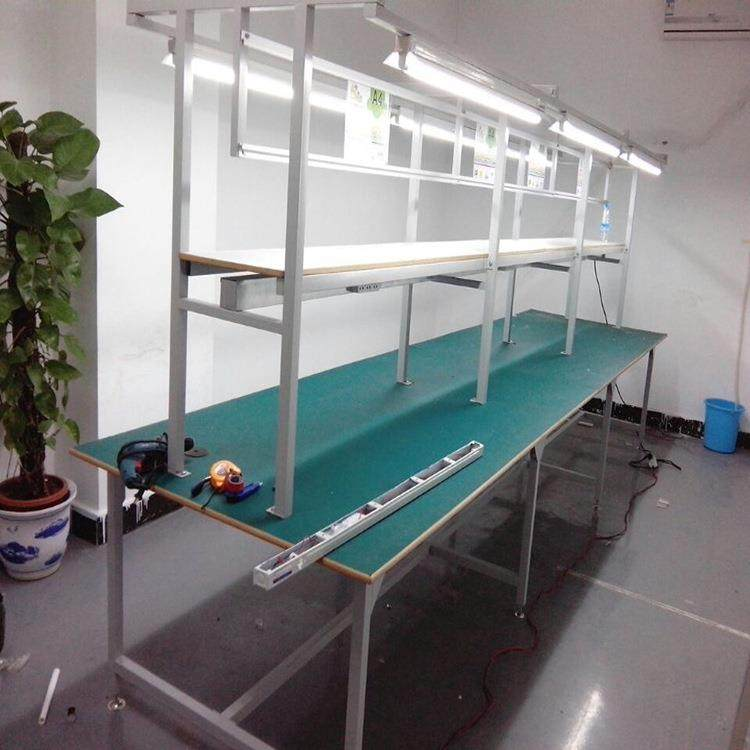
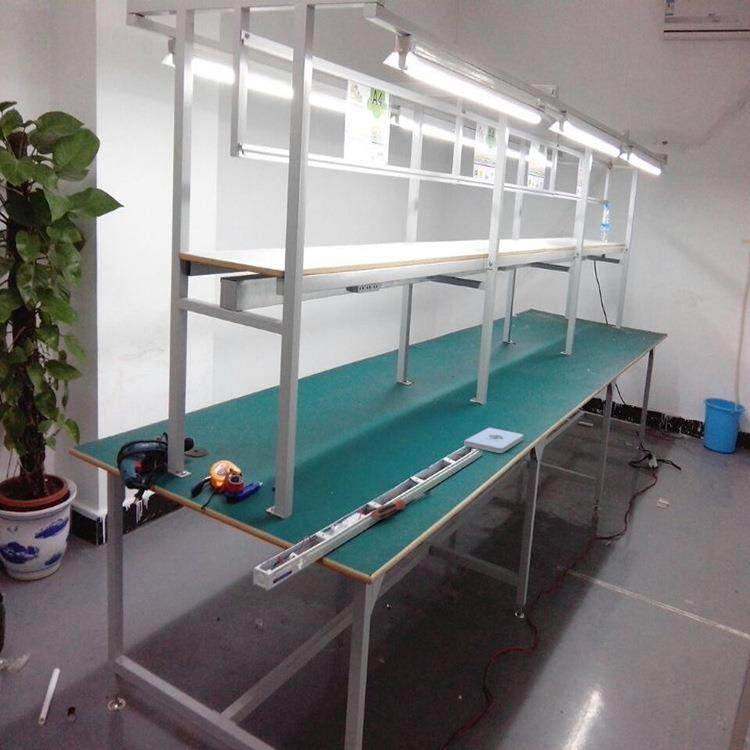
+ notepad (494, 439)
+ screwdriver (402, 503)
